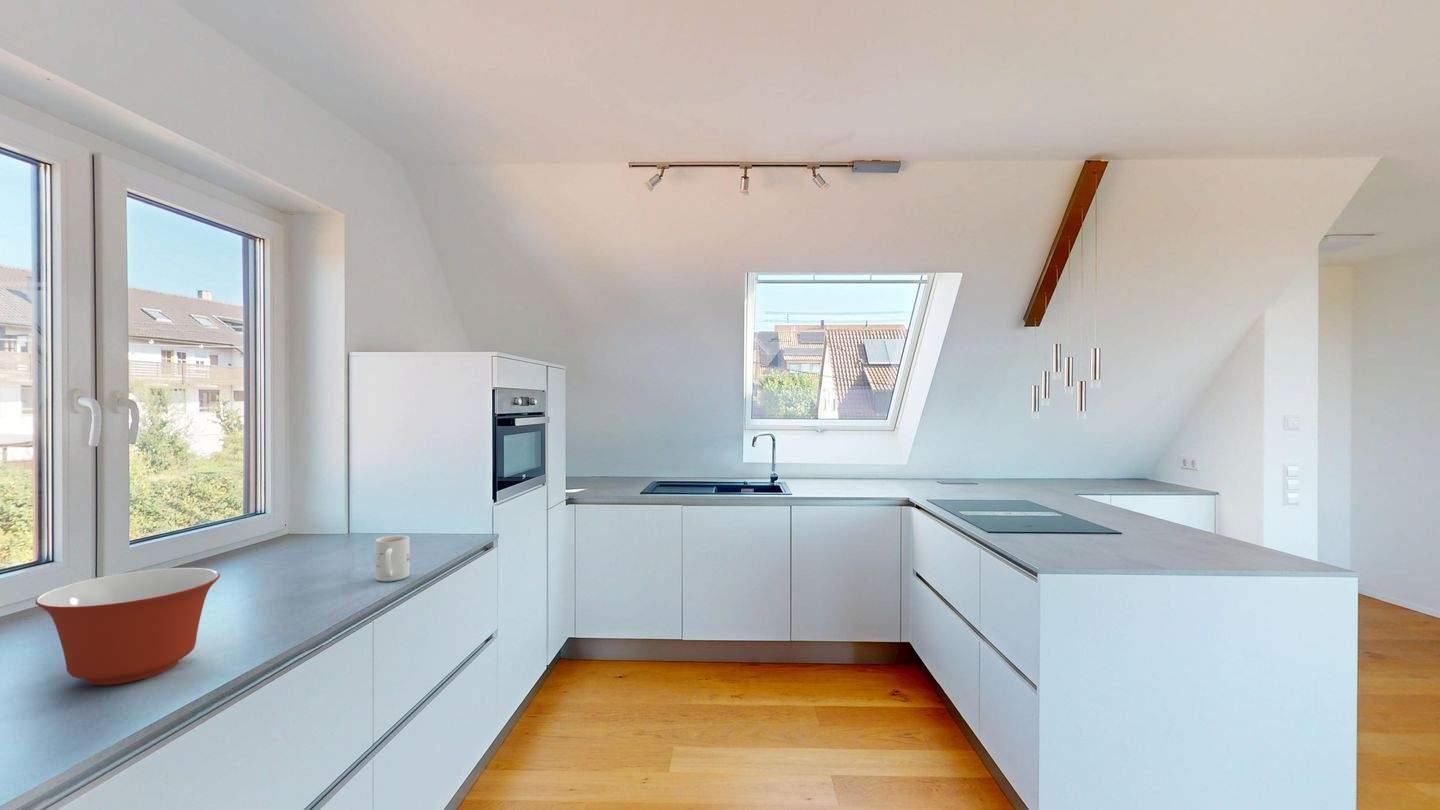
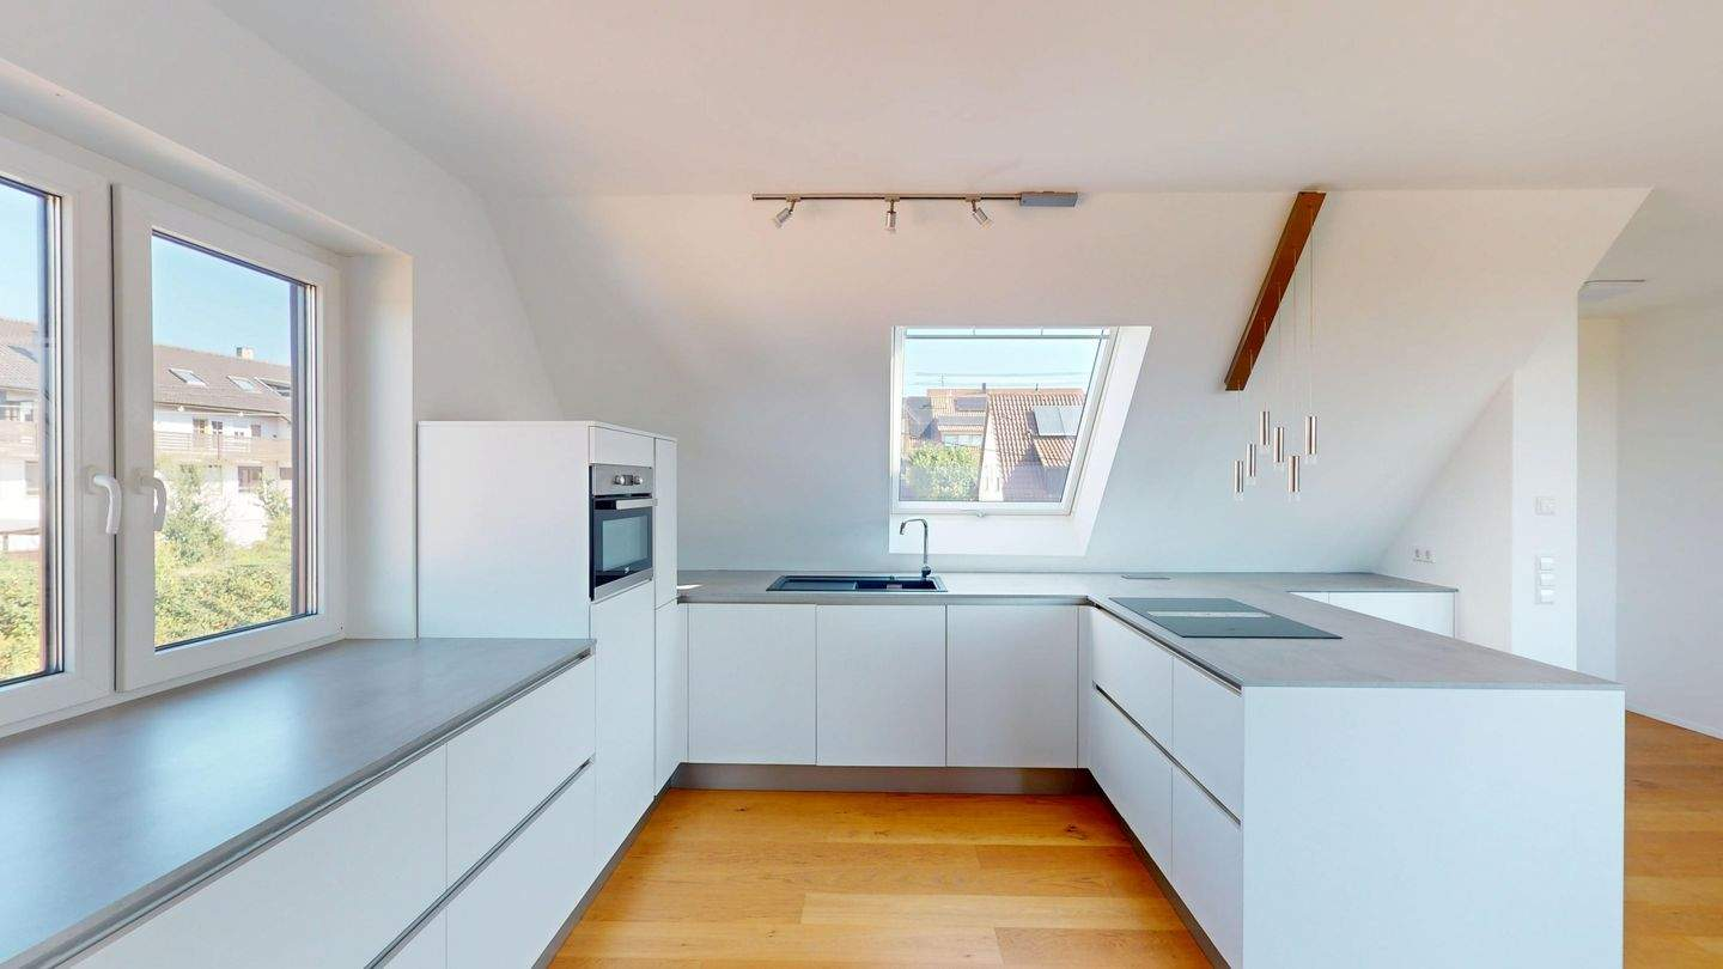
- mug (391, 559)
- mixing bowl (134, 627)
